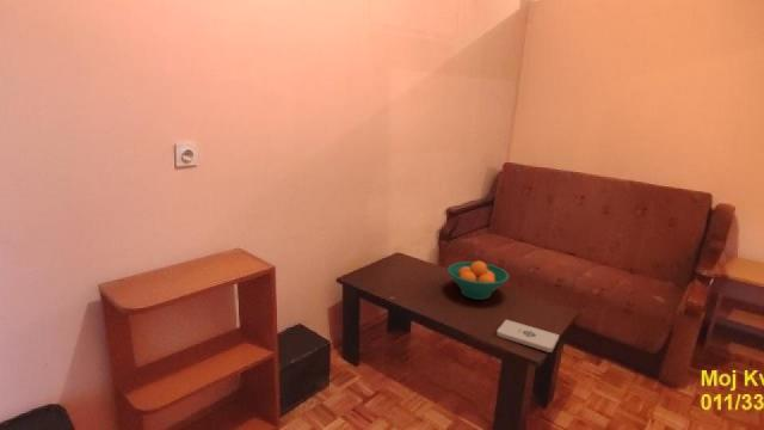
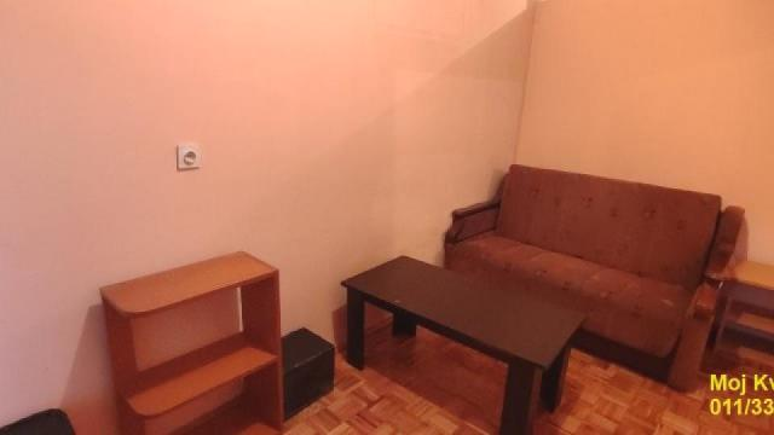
- notepad (526, 334)
- fruit bowl (476, 277)
